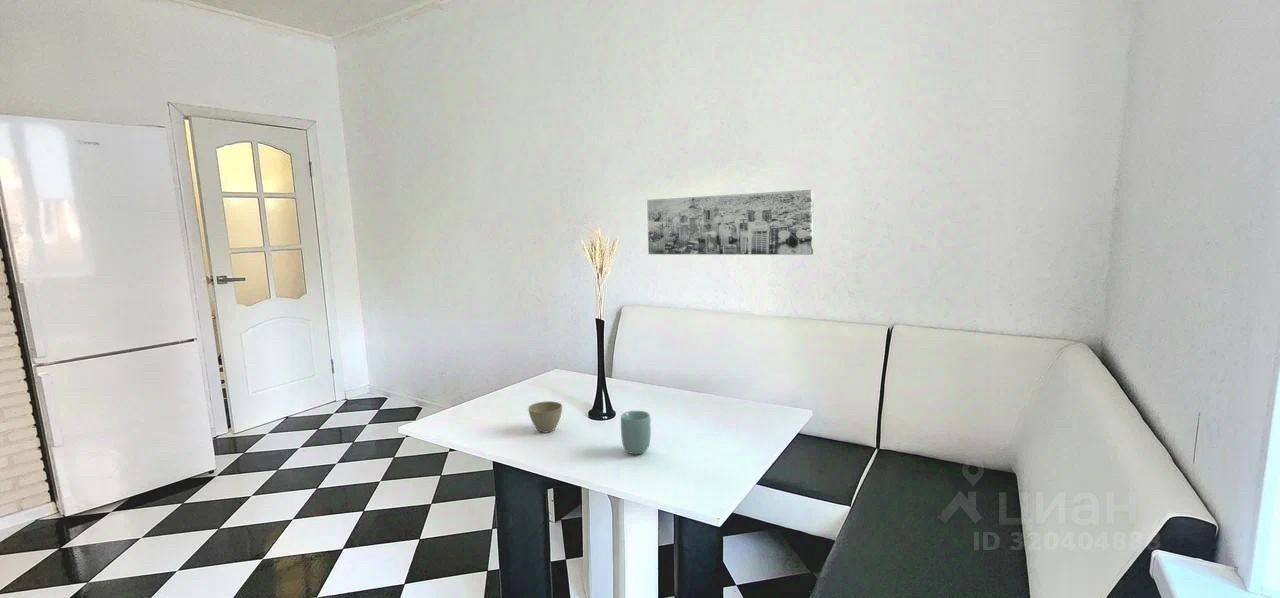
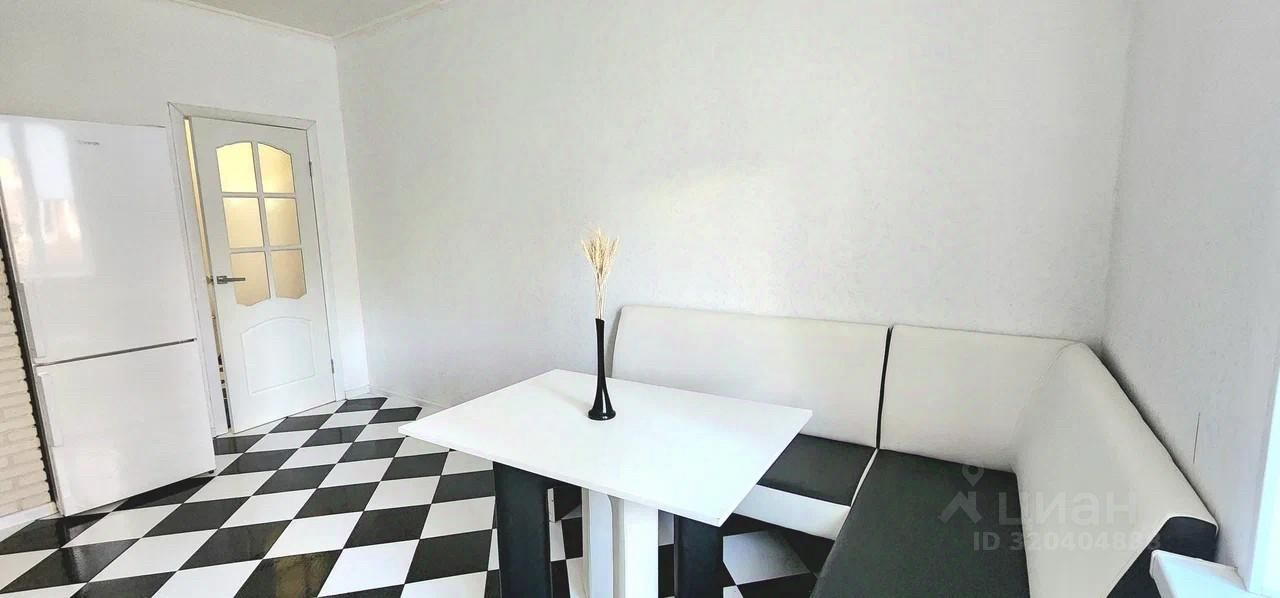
- flower pot (545, 418)
- wall art (723, 225)
- cup (635, 433)
